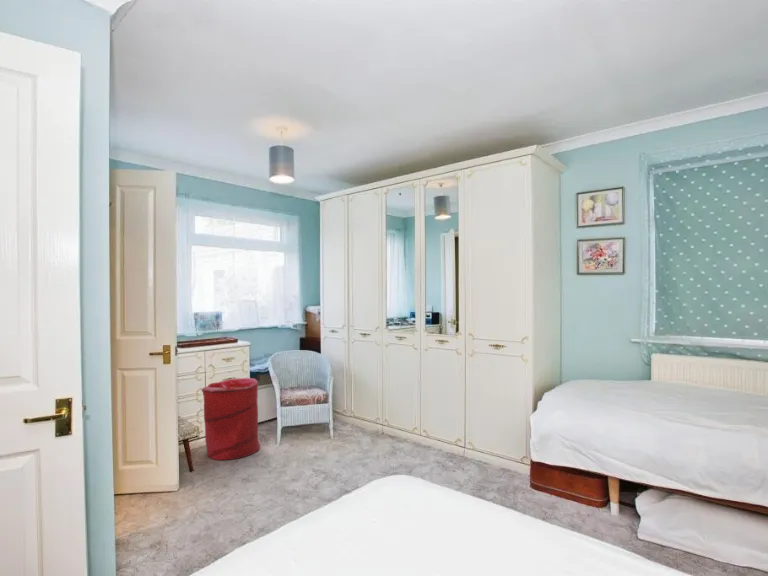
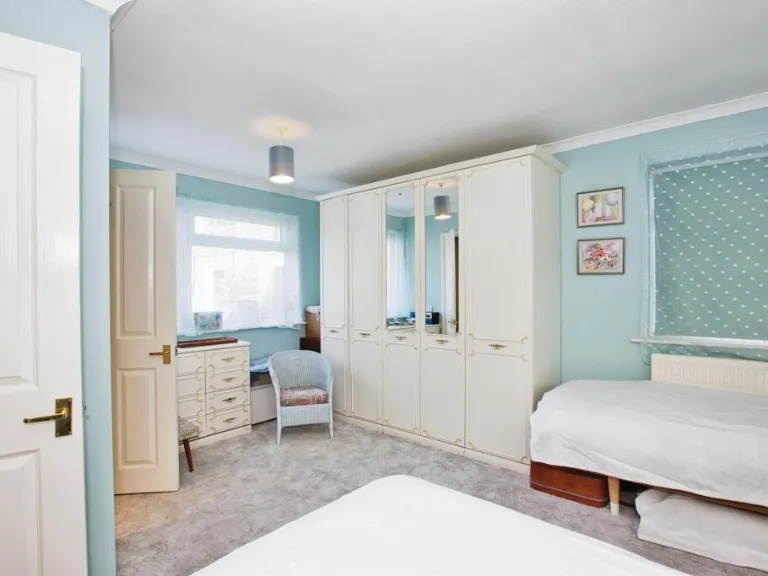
- laundry hamper (231, 416)
